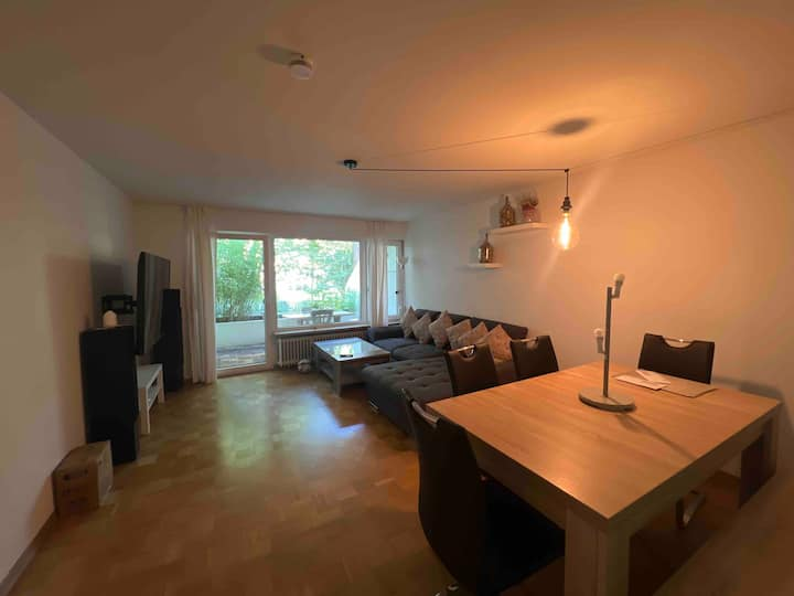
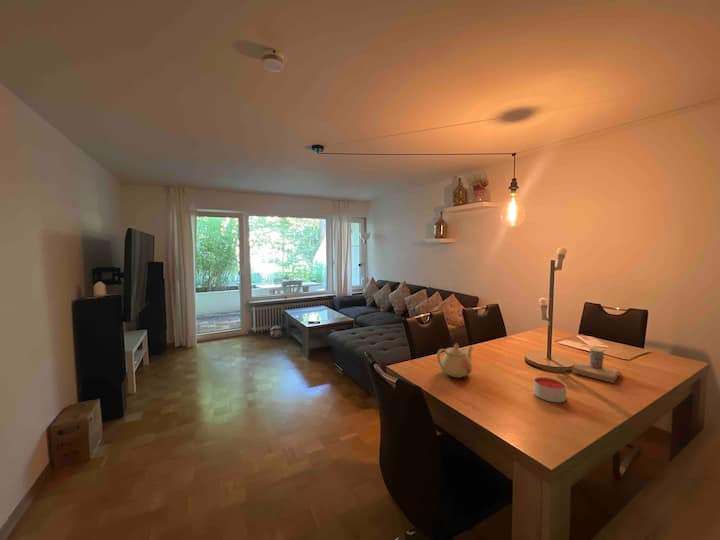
+ candle (549, 388)
+ teapot (455, 358)
+ cup (597, 361)
